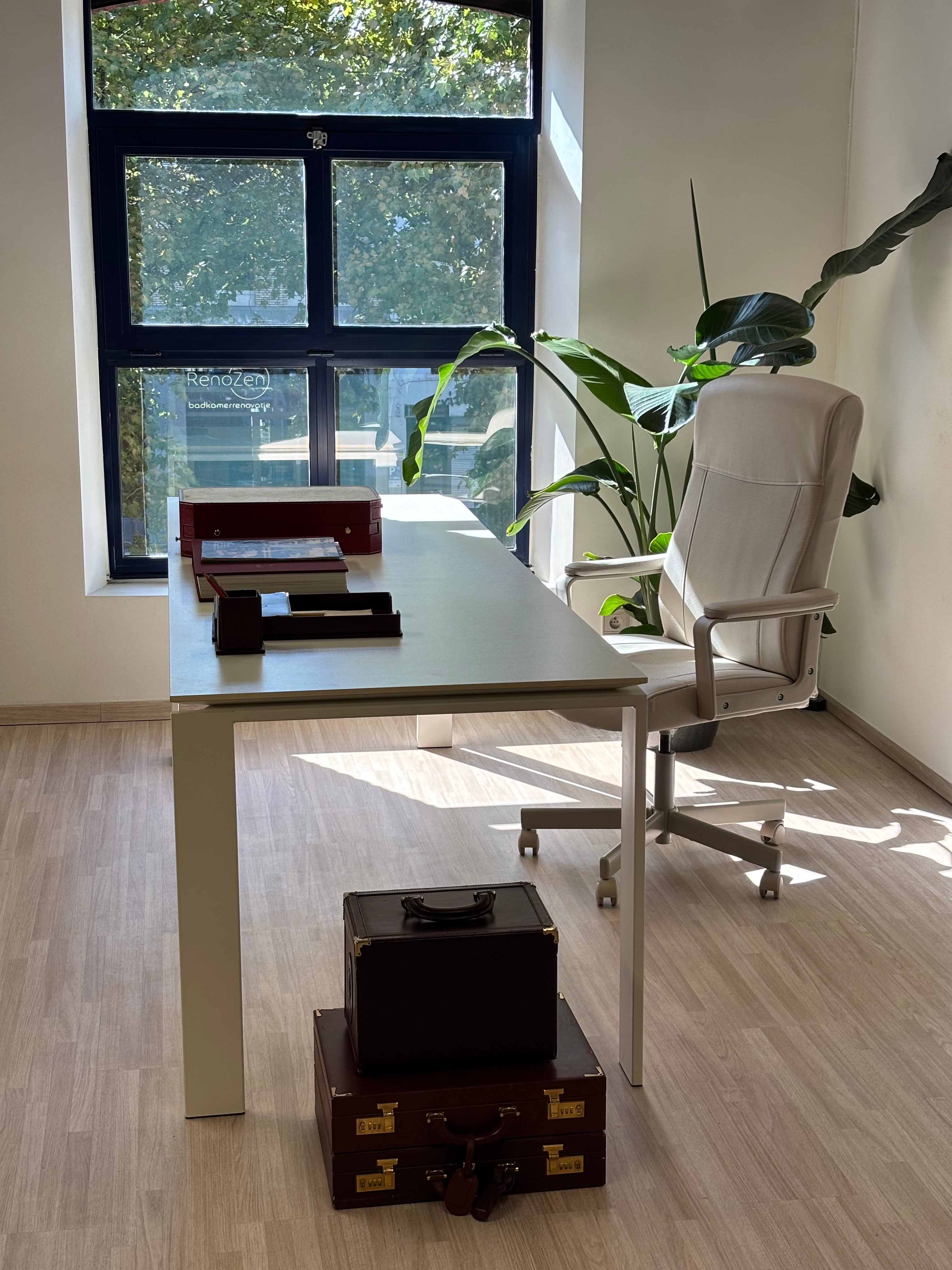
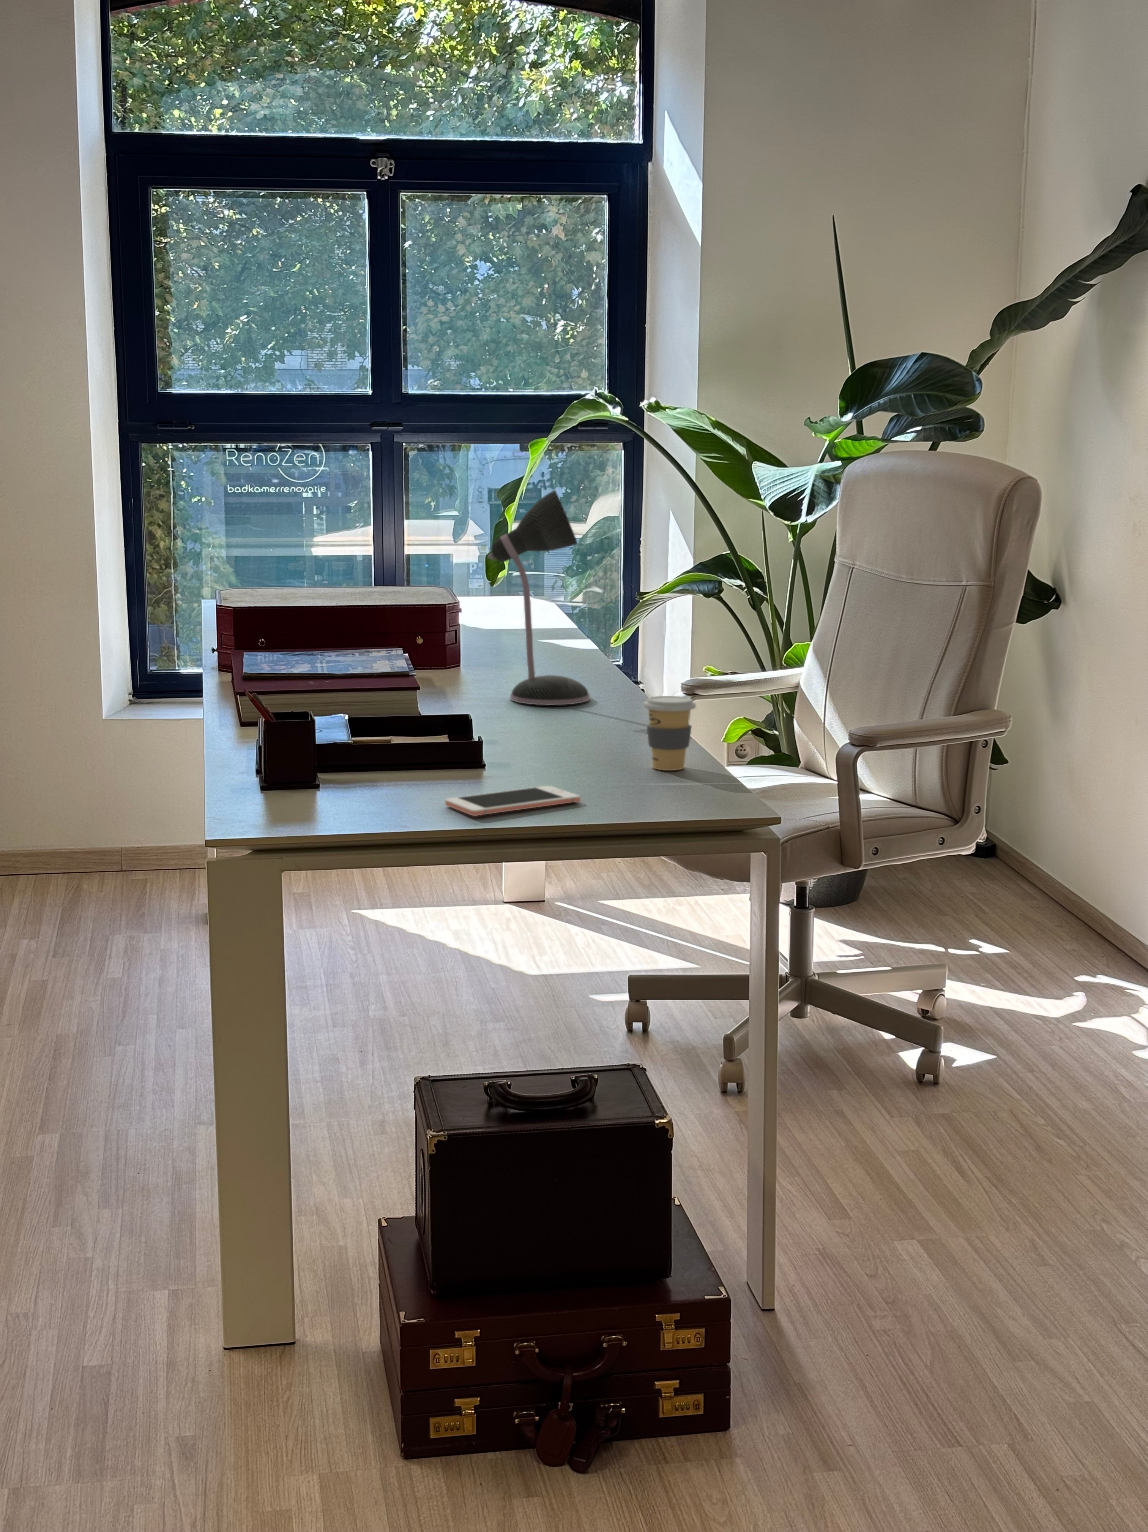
+ desk lamp (529, 596)
+ coffee cup (669, 733)
+ cell phone (512, 800)
